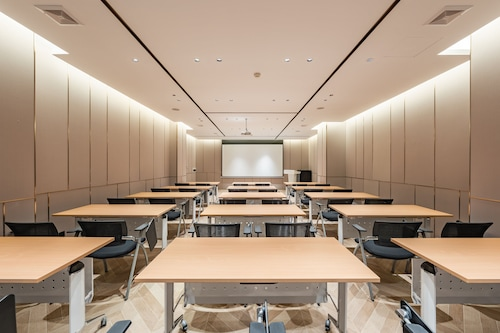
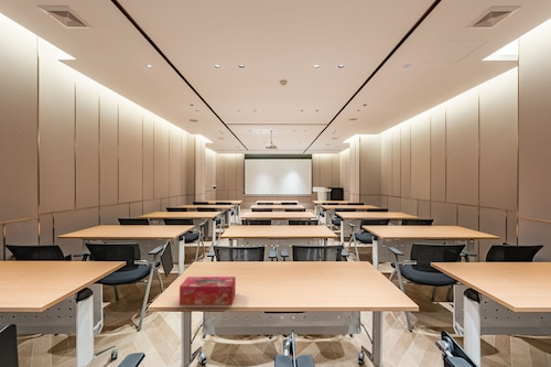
+ tissue box (208, 290)
